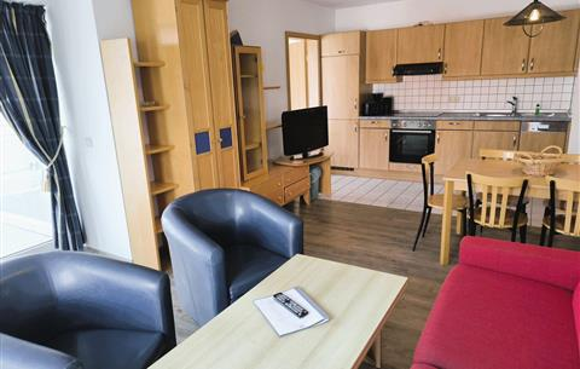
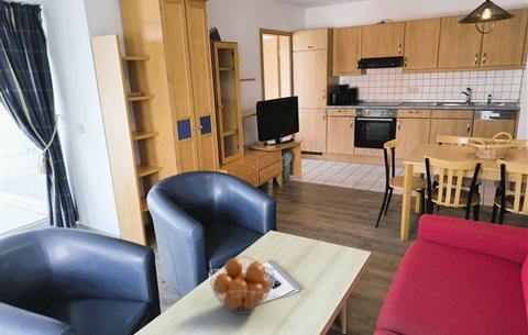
+ fruit basket (242, 284)
